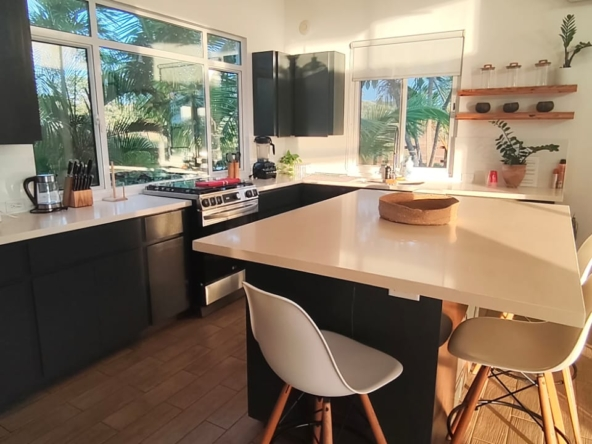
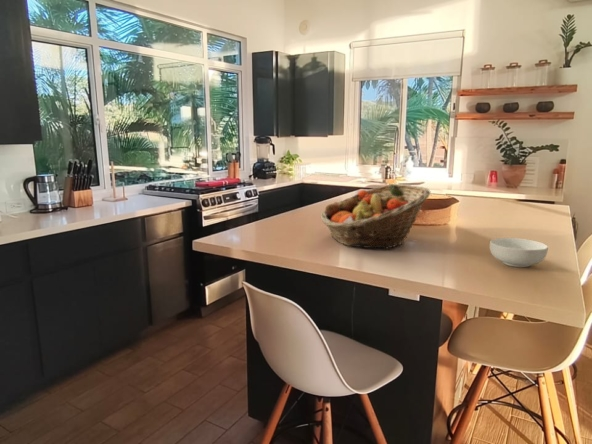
+ fruit basket (373, 213)
+ cereal bowl (517, 253)
